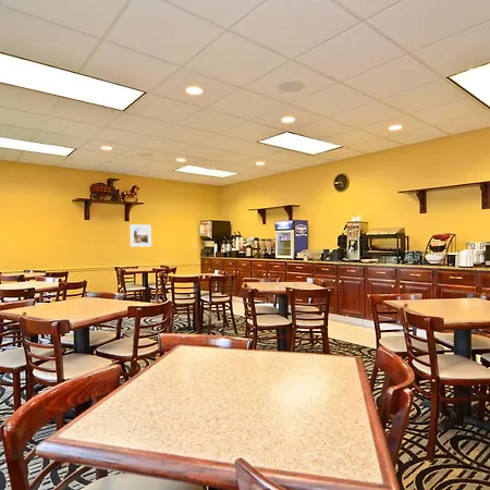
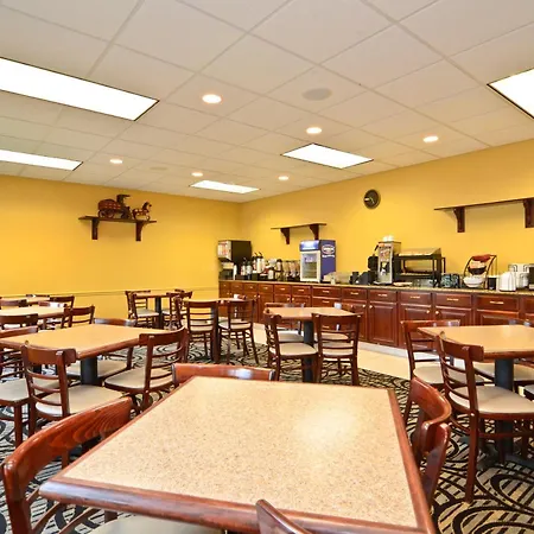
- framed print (140, 235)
